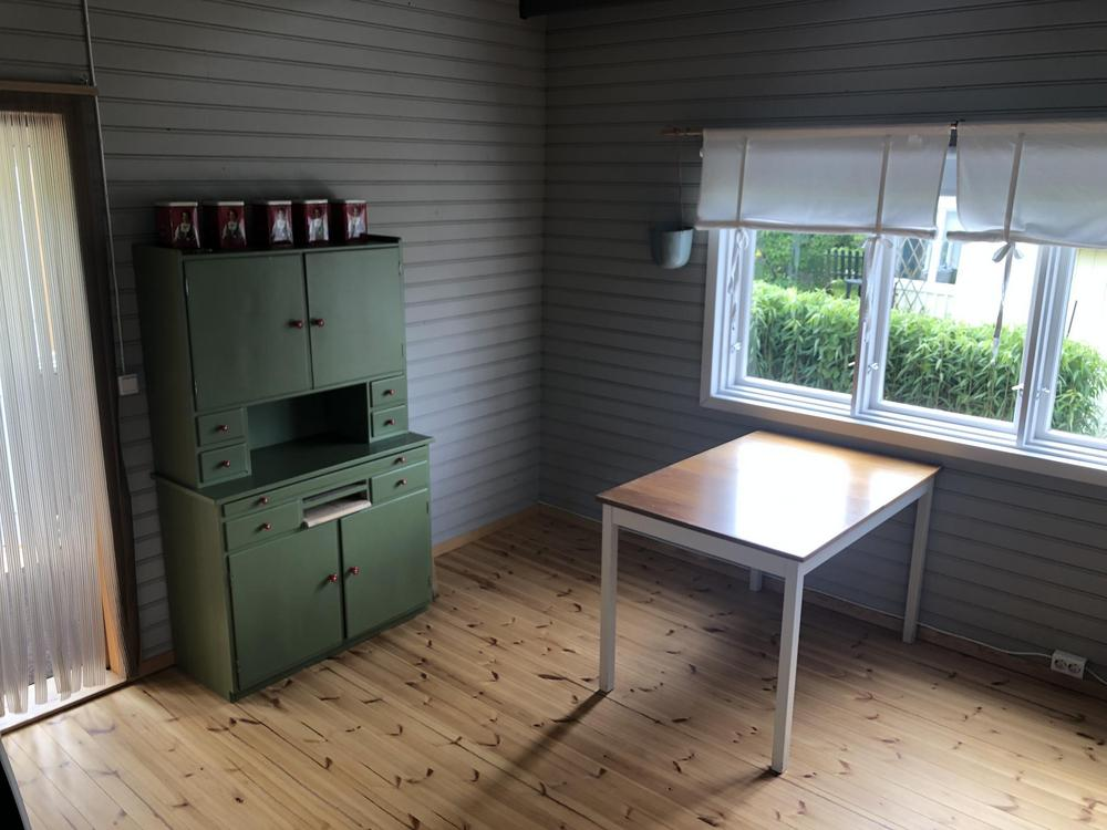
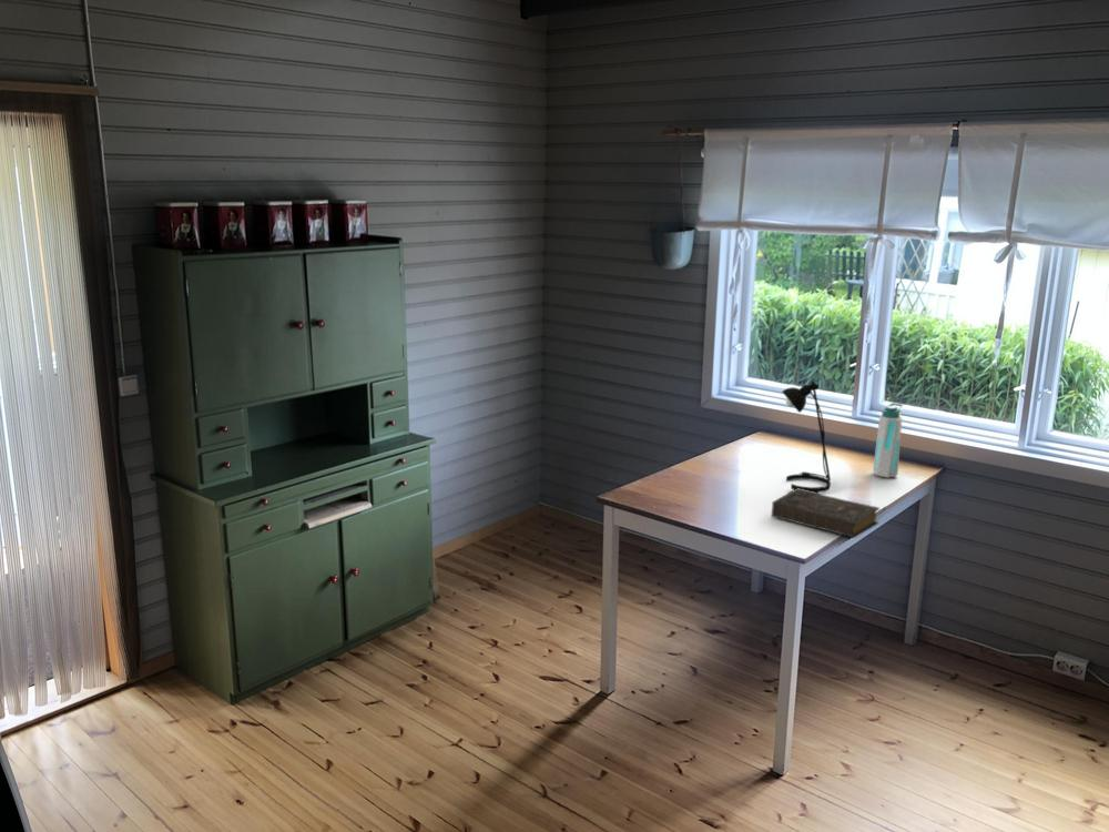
+ book (824, 511)
+ water bottle (888, 439)
+ desk lamp (820, 432)
